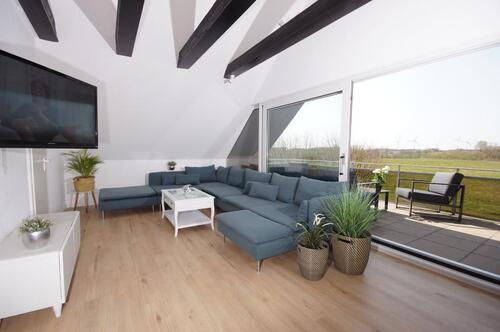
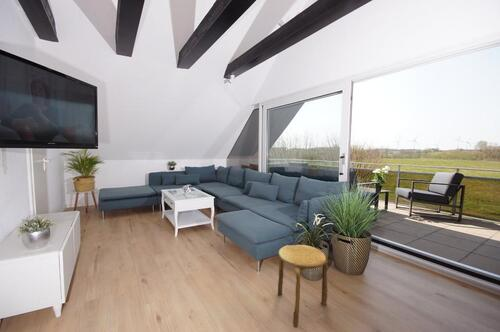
+ stool (299, 278)
